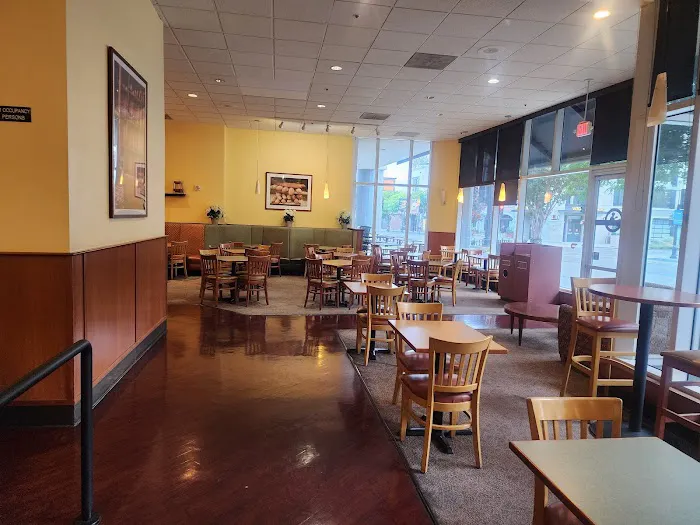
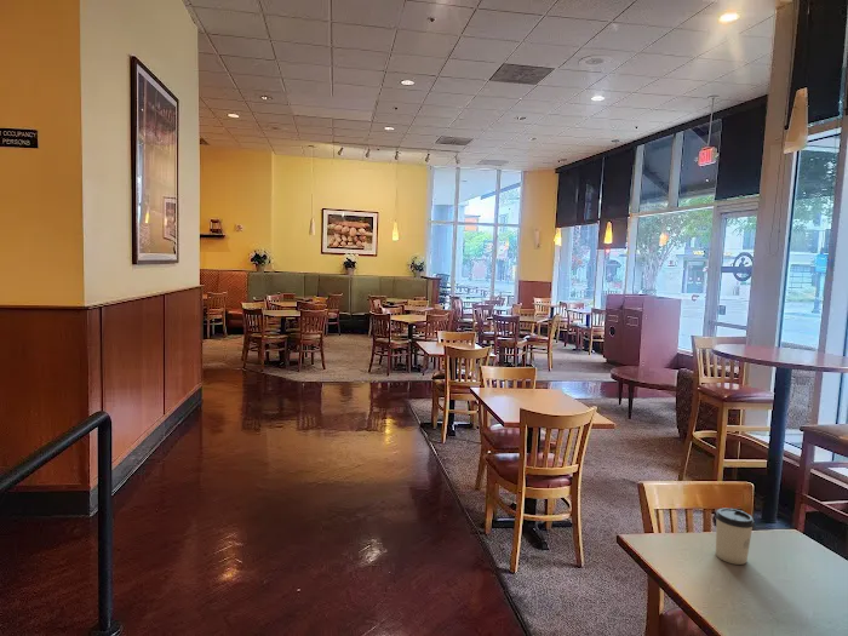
+ cup (733, 535)
